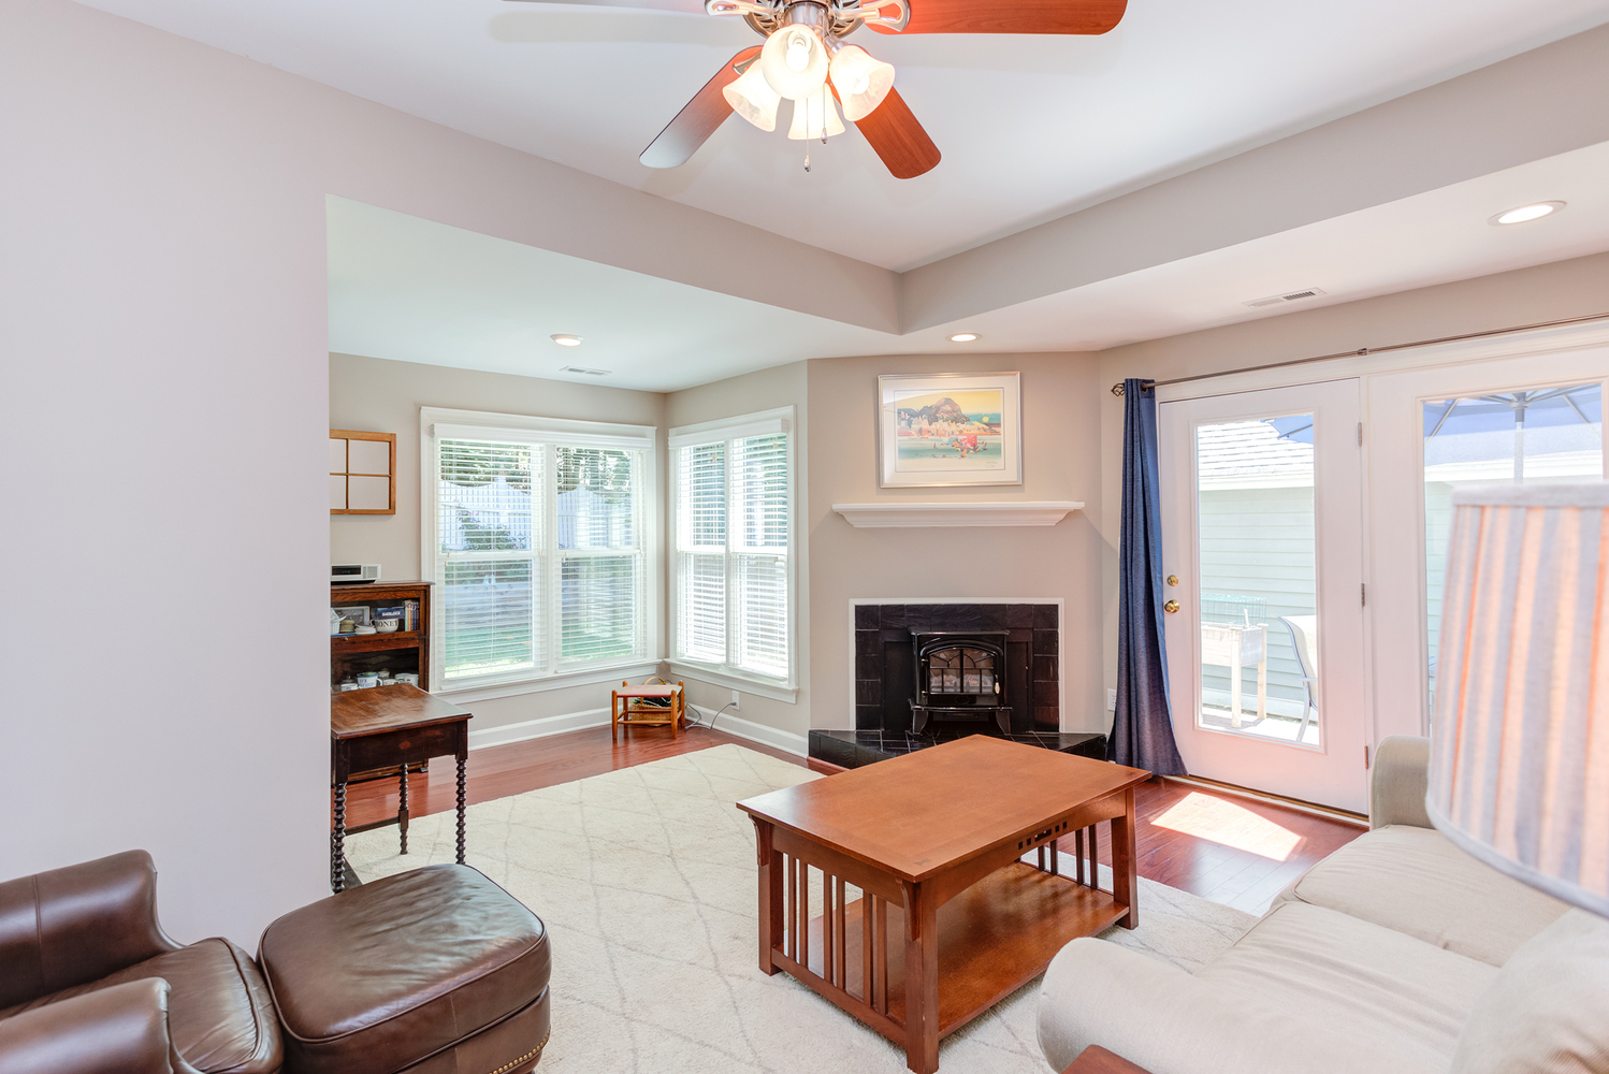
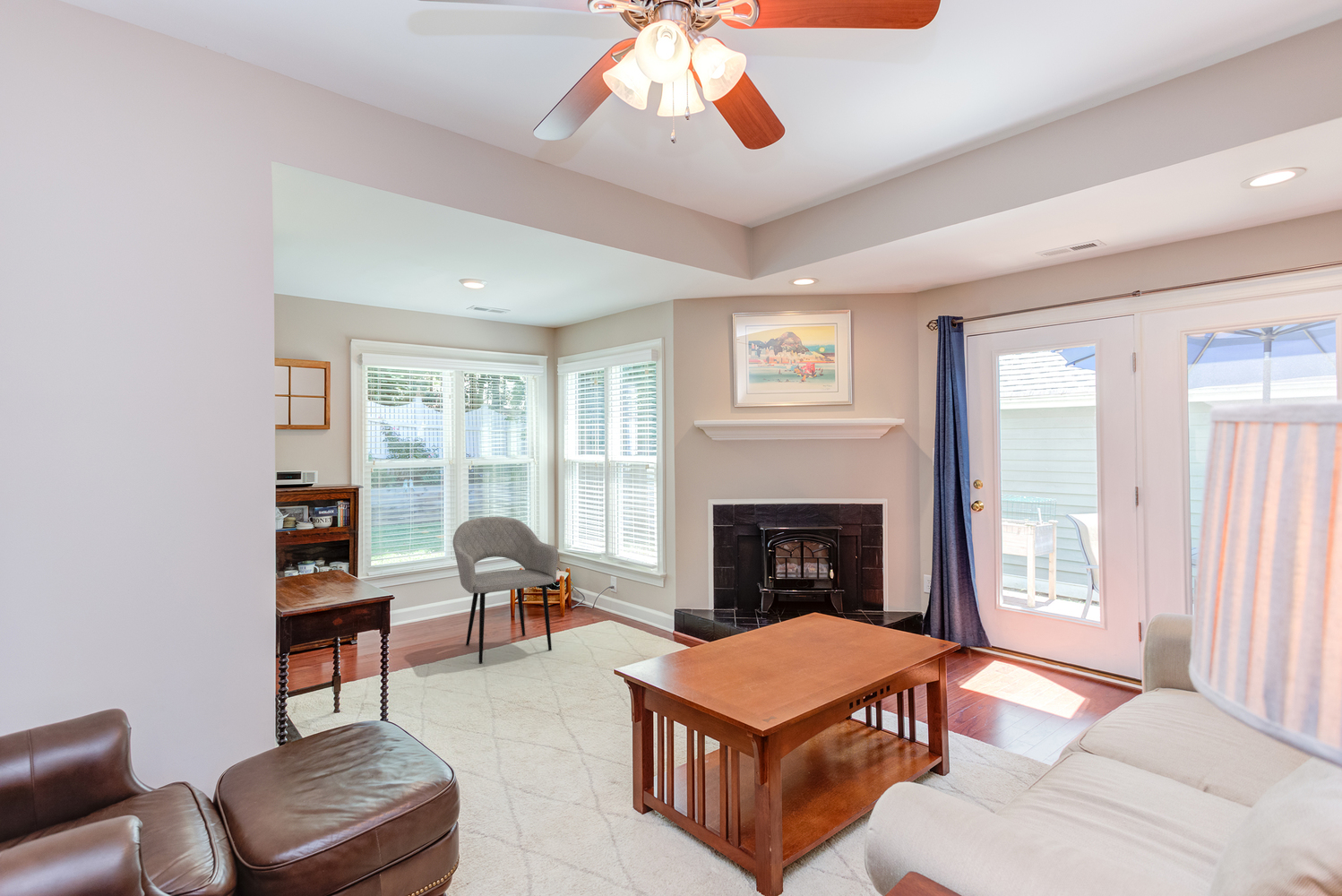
+ armchair (502, 582)
